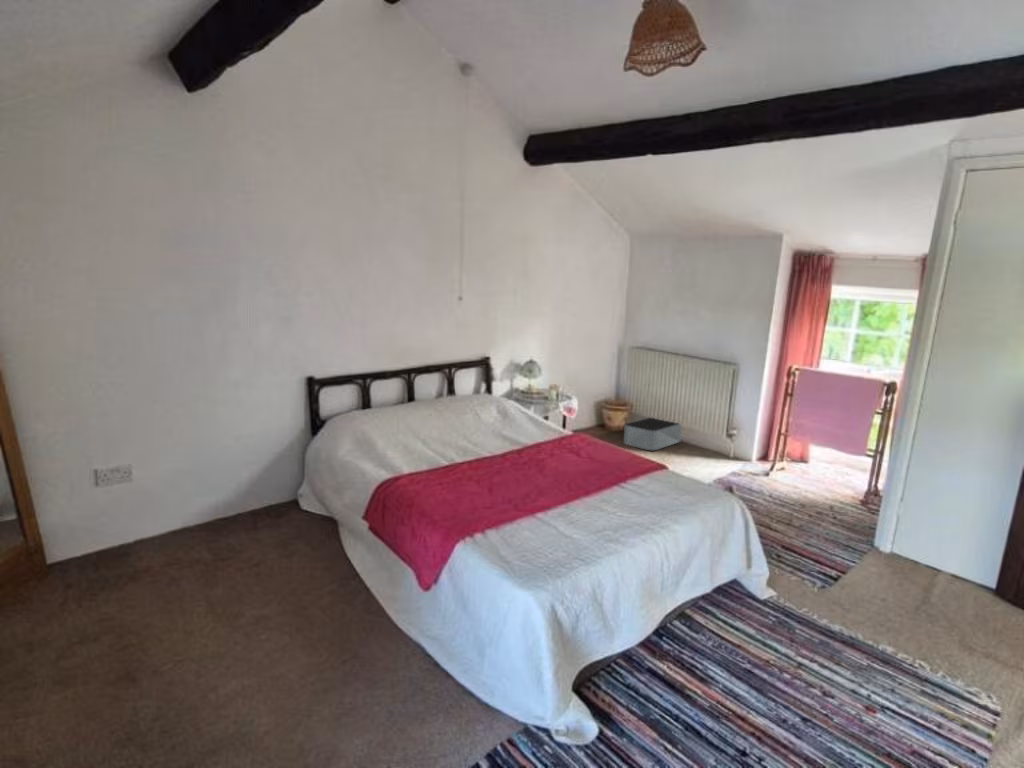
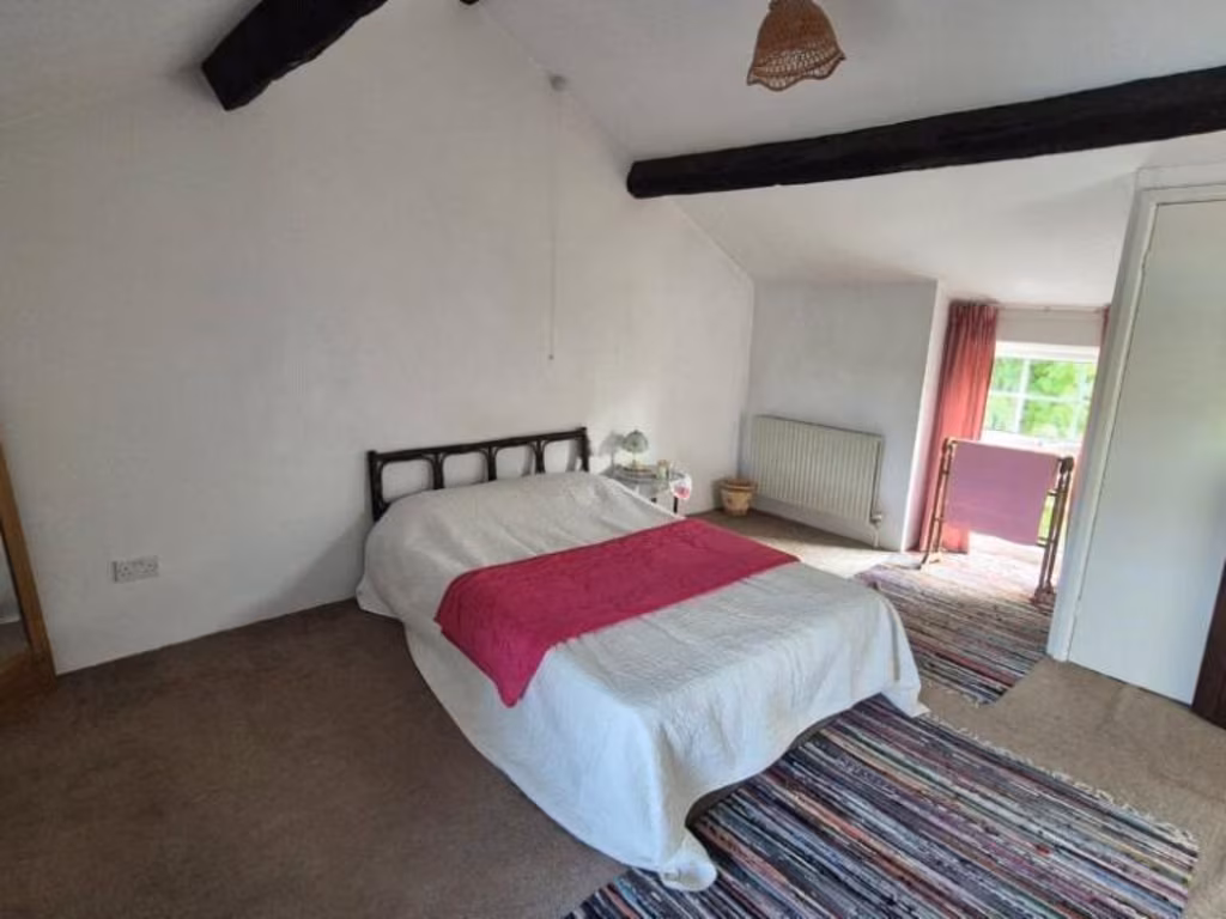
- storage bin (652, 432)
